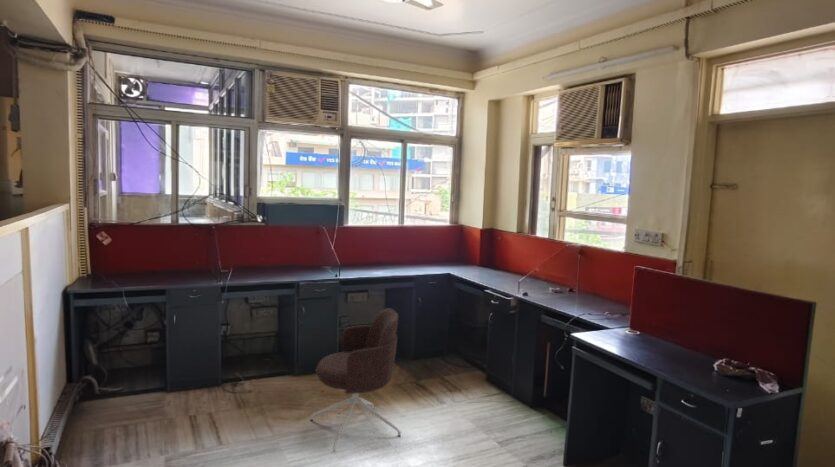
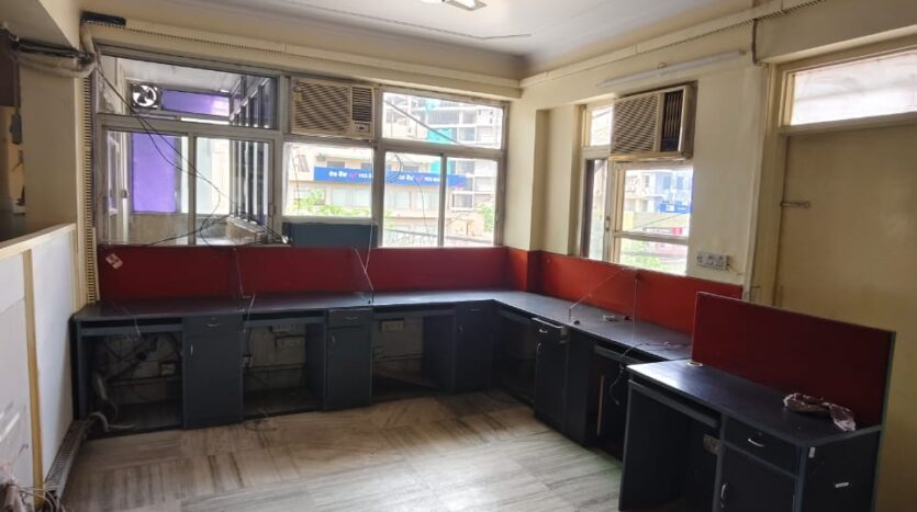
- office chair (356, 371)
